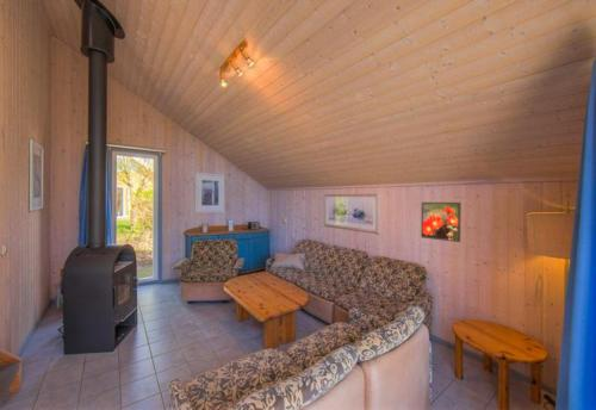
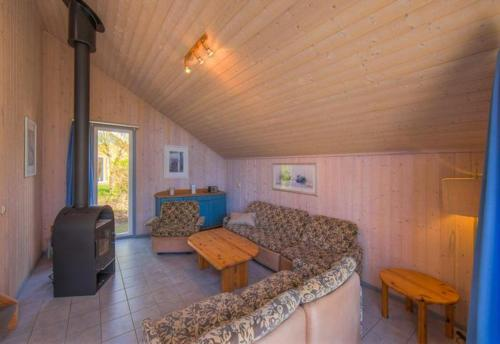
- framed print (440, 220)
